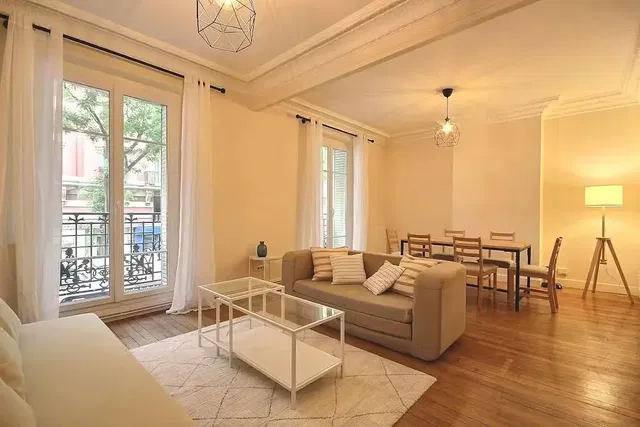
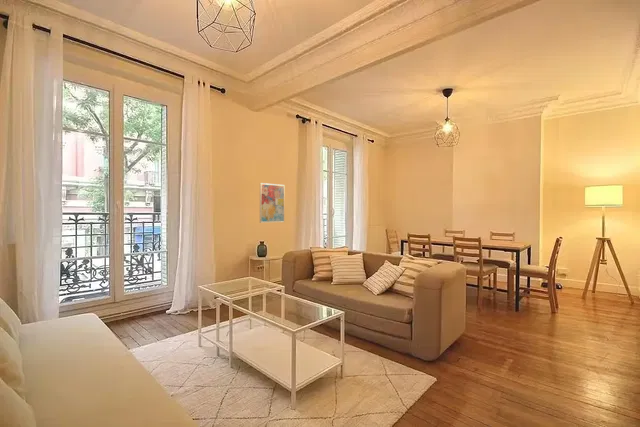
+ wall art (272, 203)
